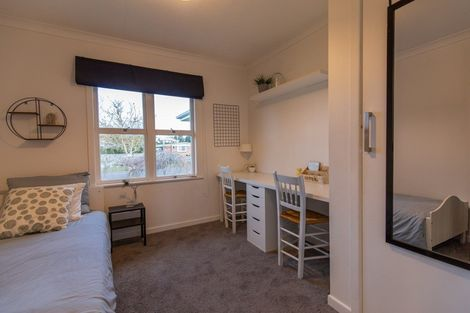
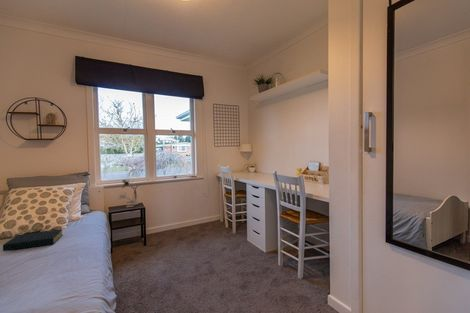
+ hardback book (35, 239)
